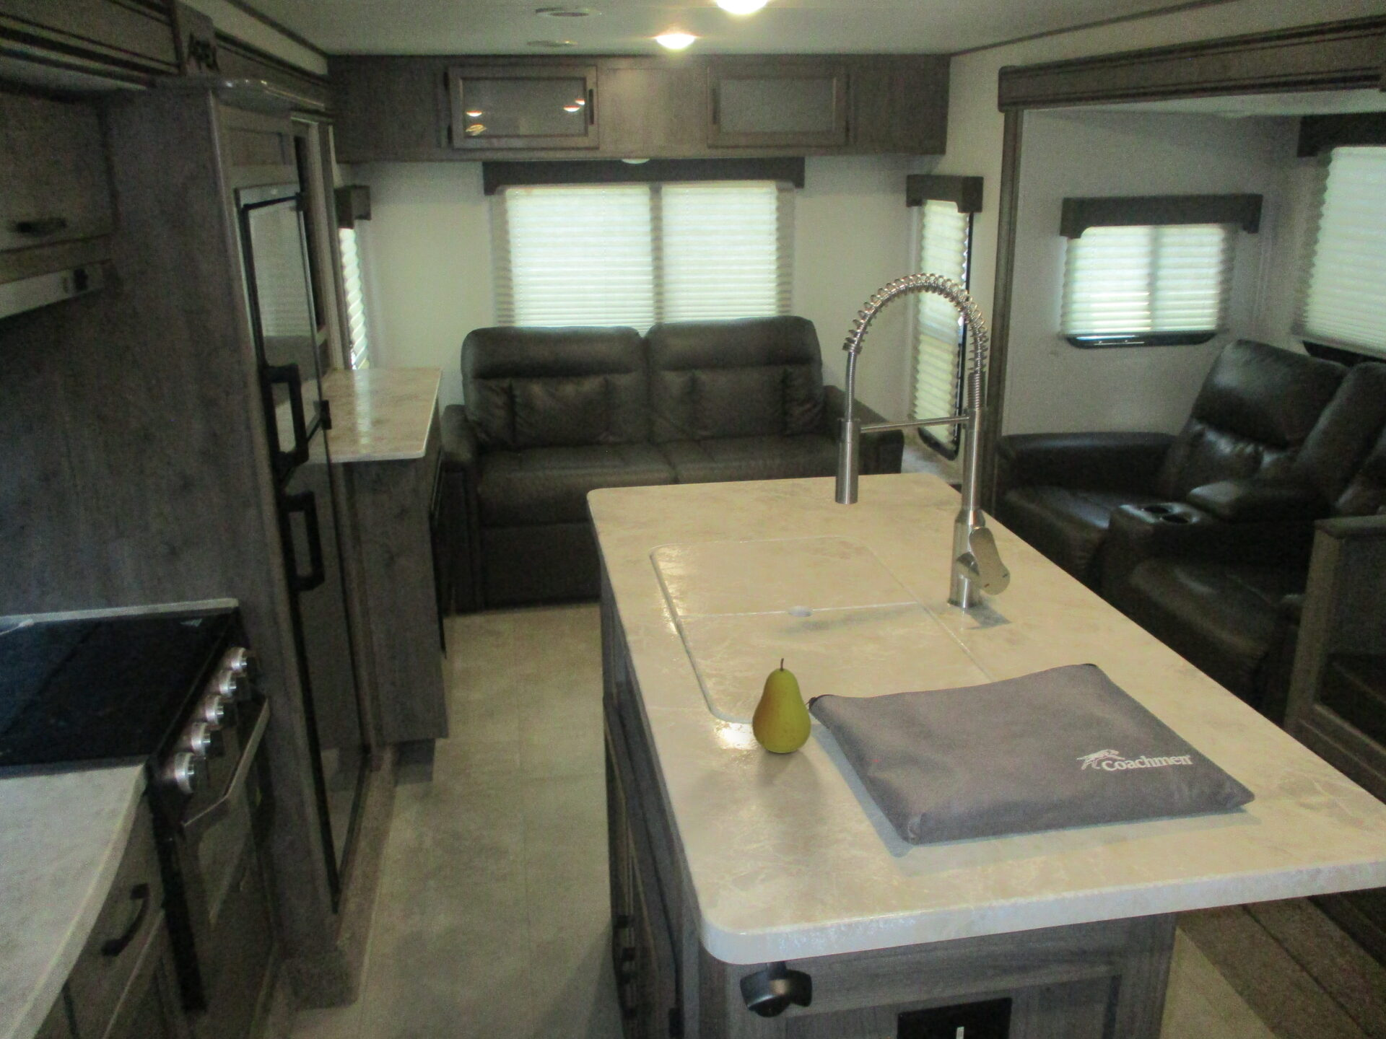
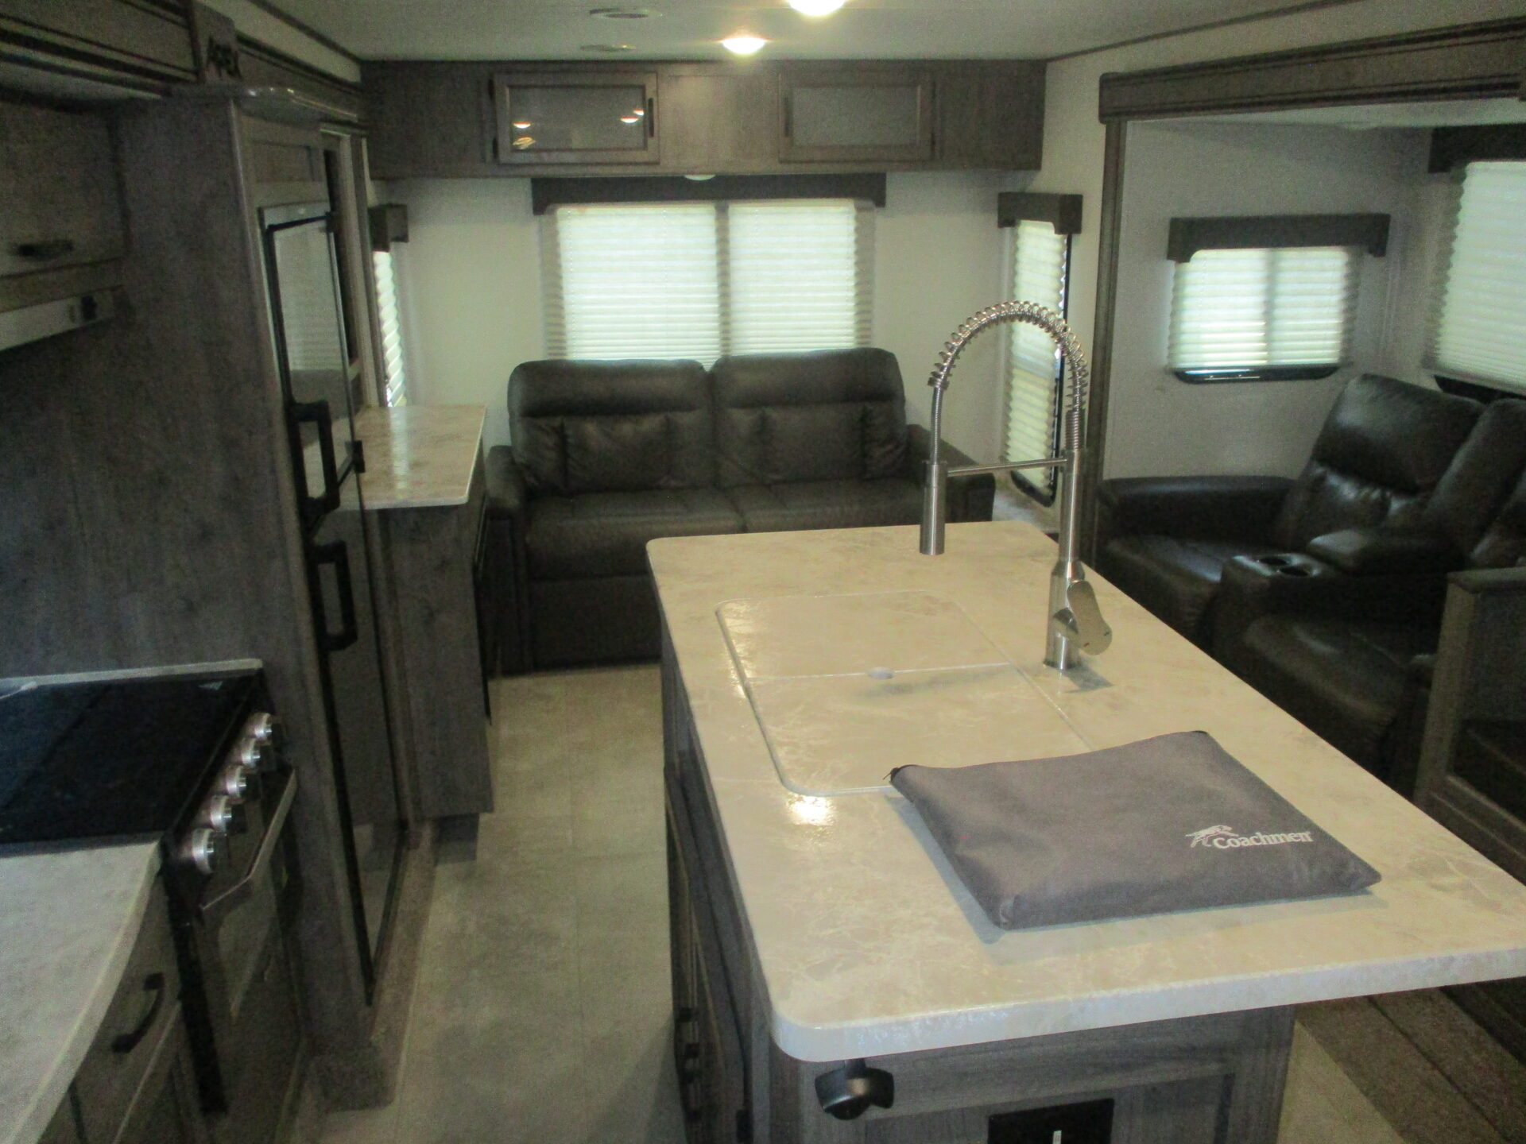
- fruit (781, 702)
